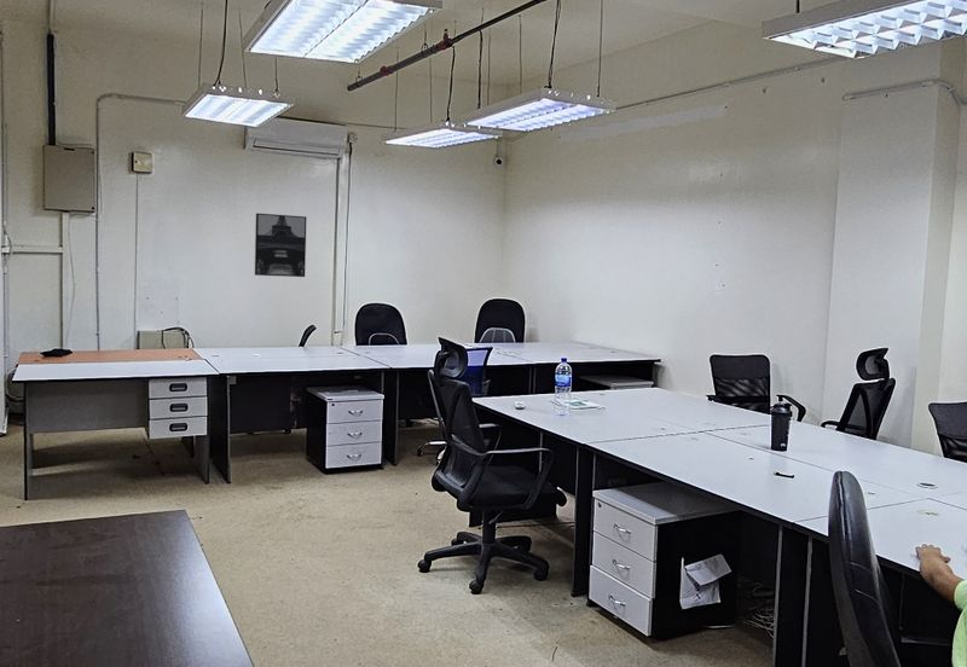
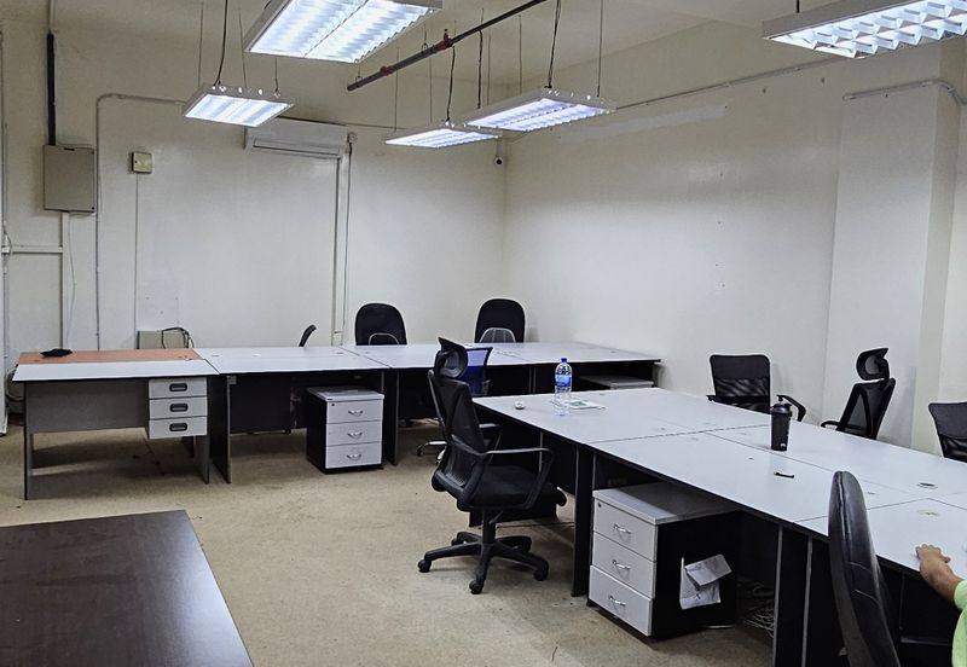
- wall art (280, 245)
